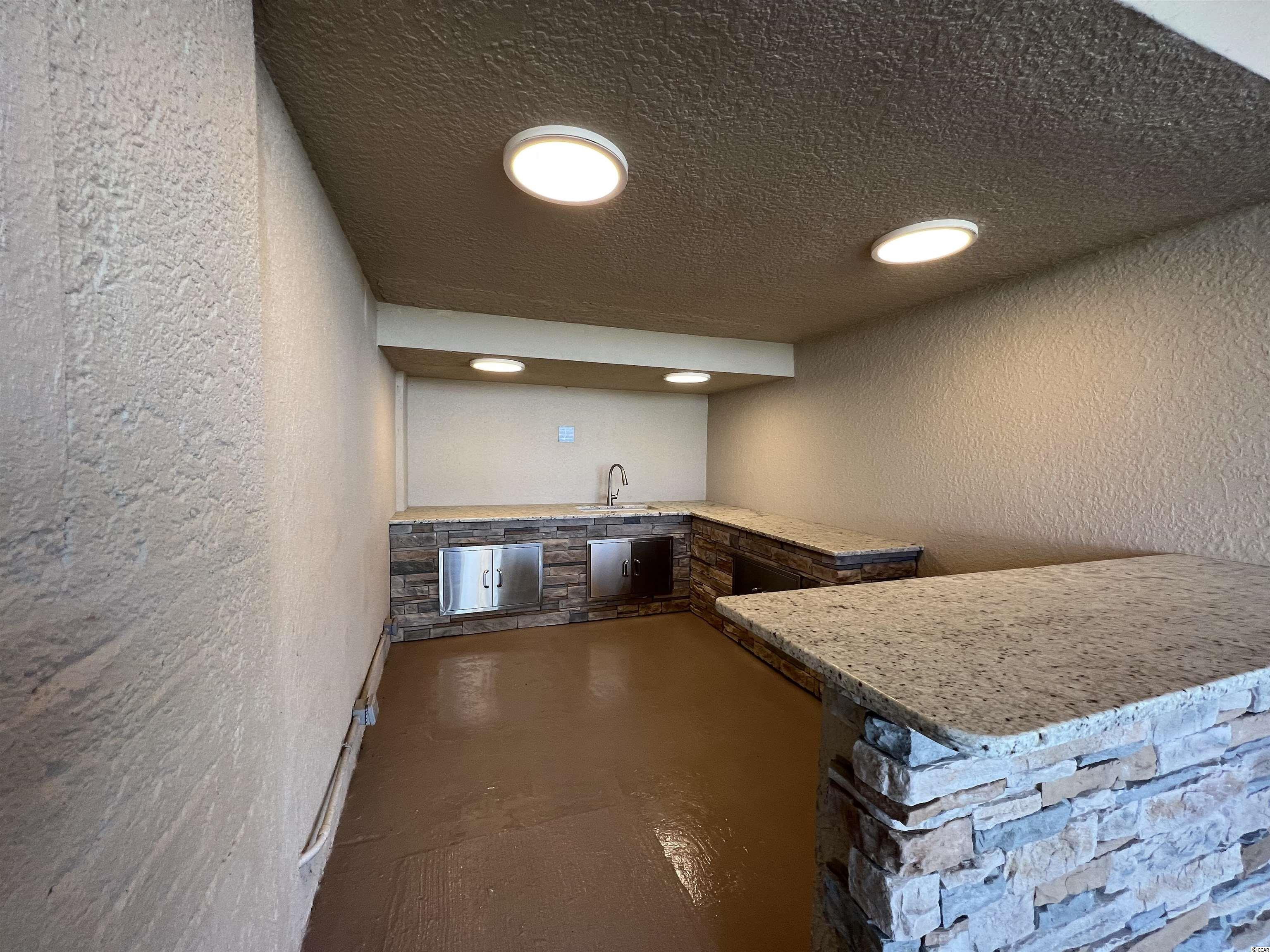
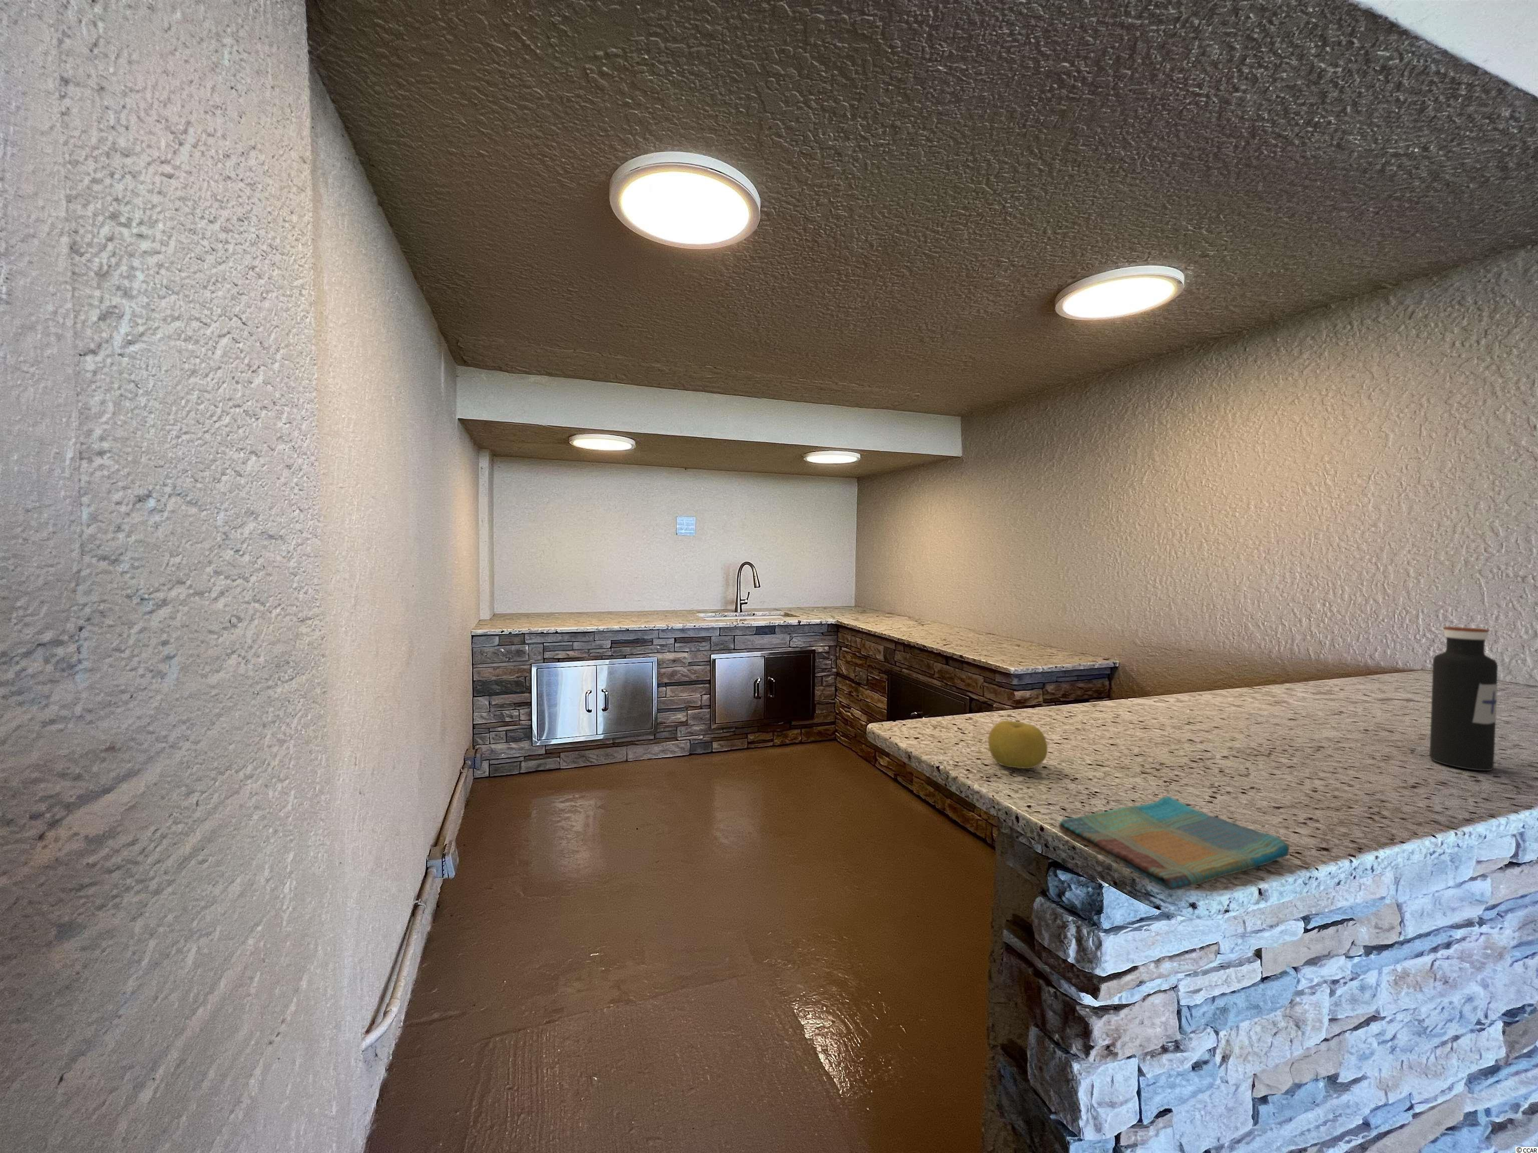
+ water bottle (1463, 696)
+ dish towel (1170, 836)
+ fruit (1017, 744)
